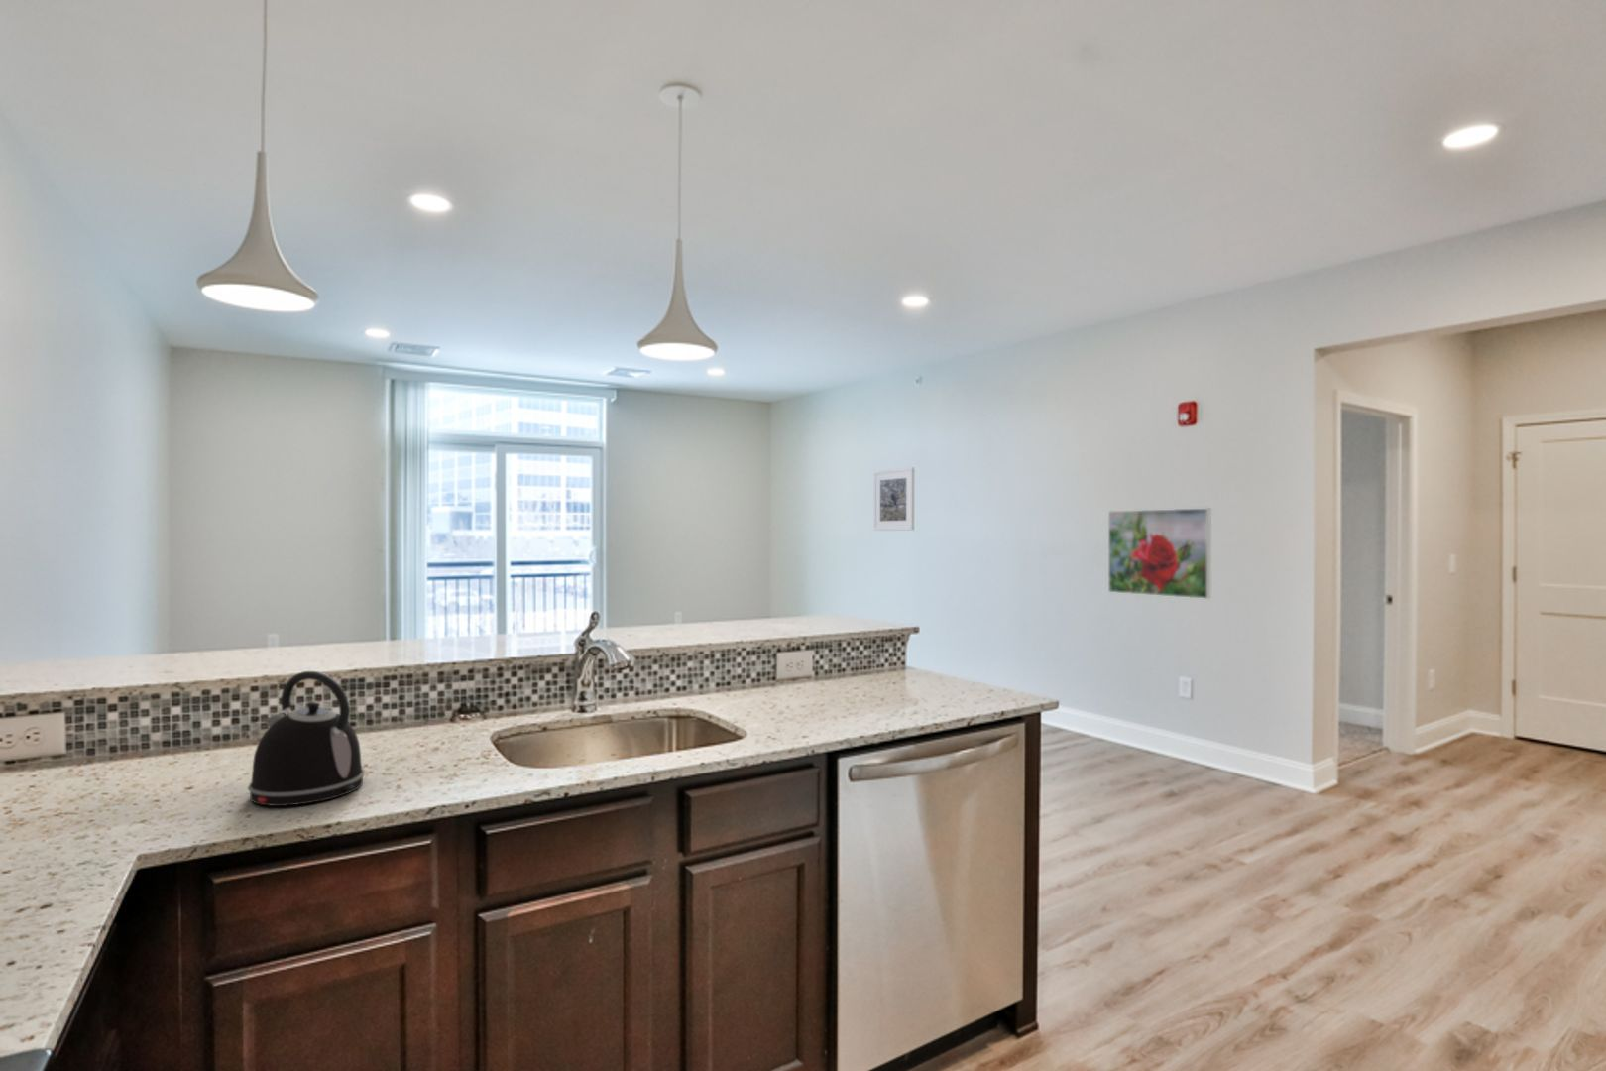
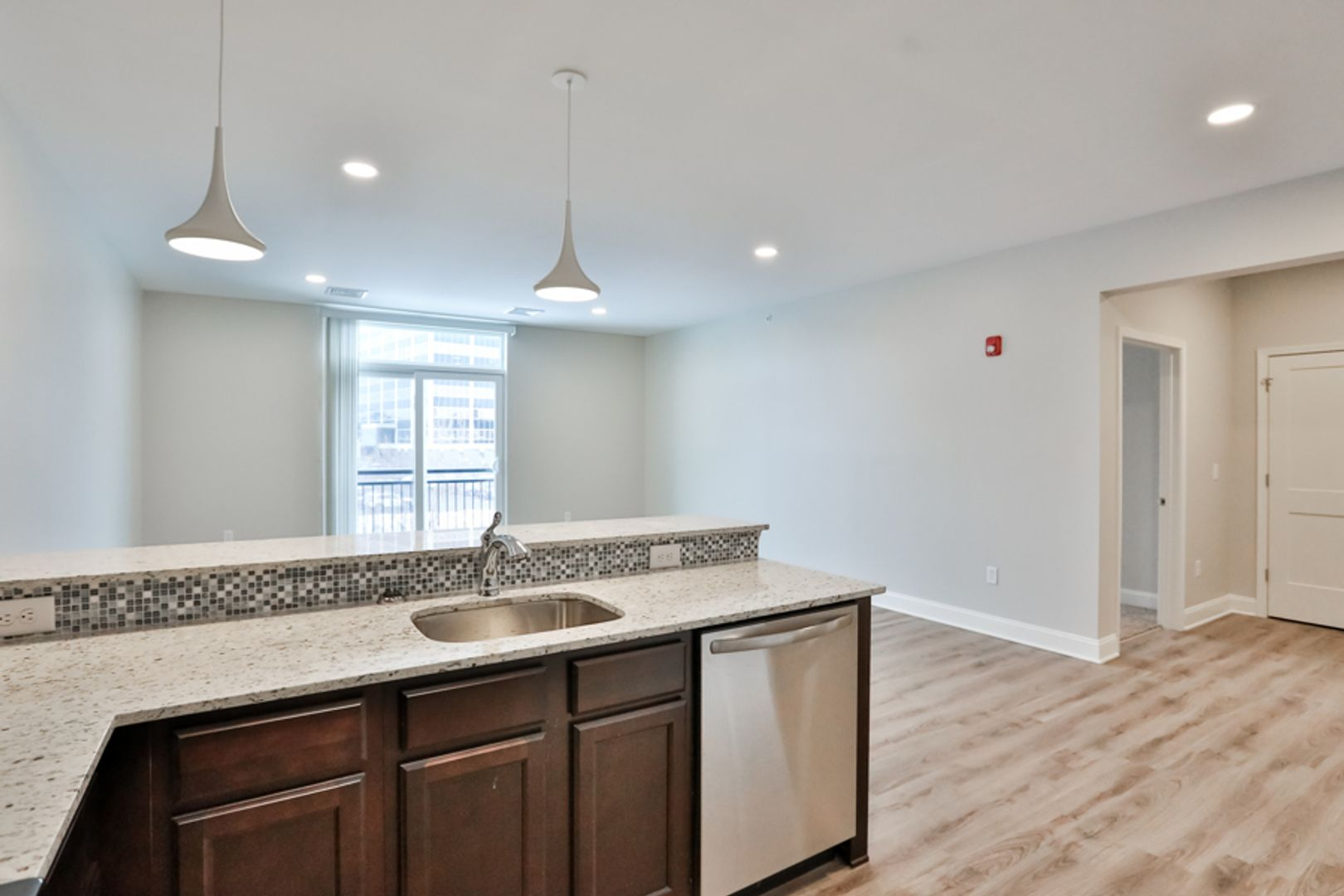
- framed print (1156, 552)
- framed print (893, 500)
- kettle (308, 730)
